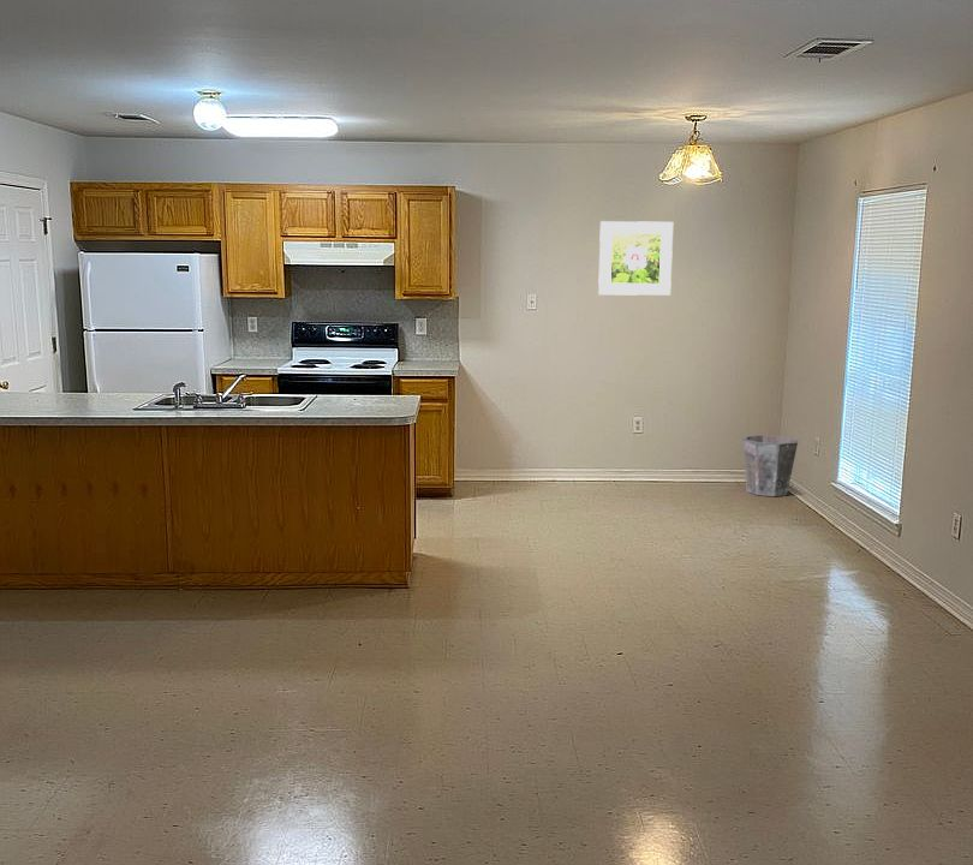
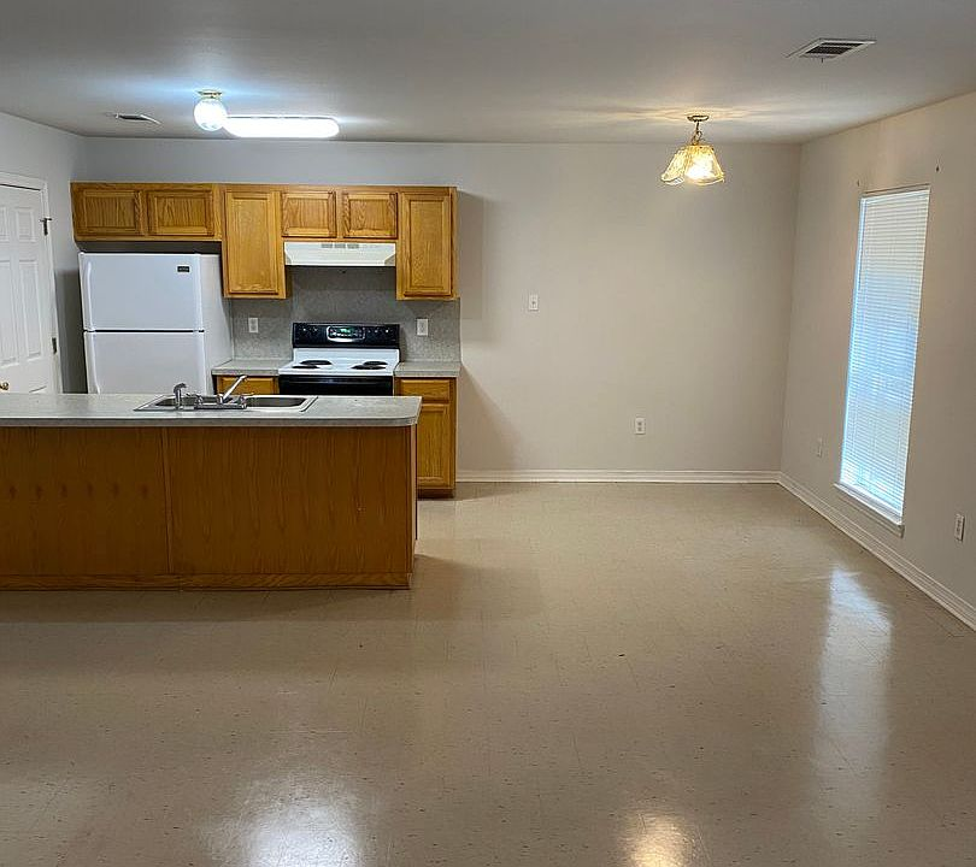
- waste bin (769, 465)
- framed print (635, 258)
